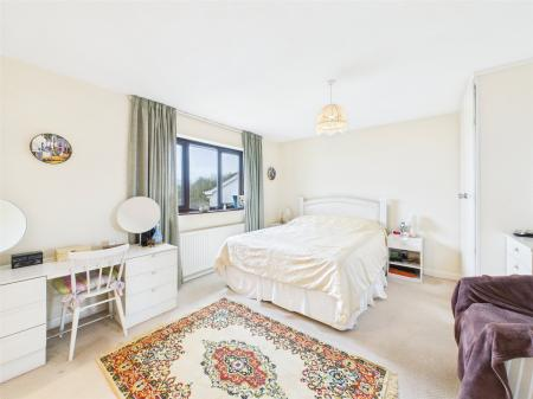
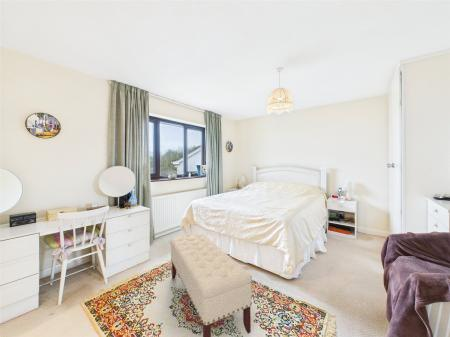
+ bench (203, 275)
